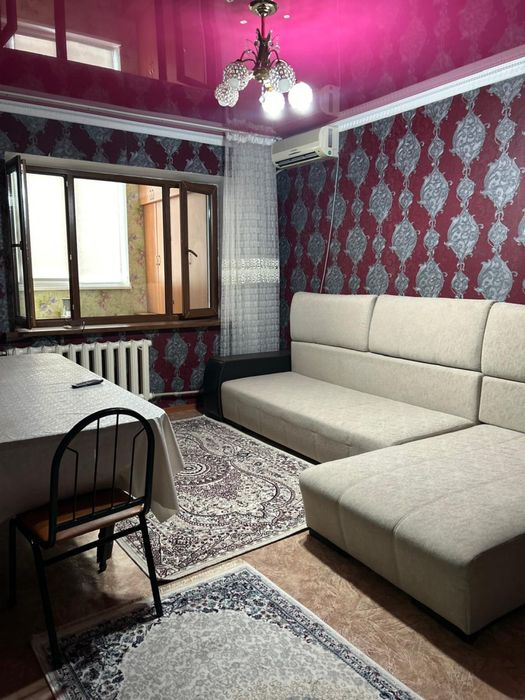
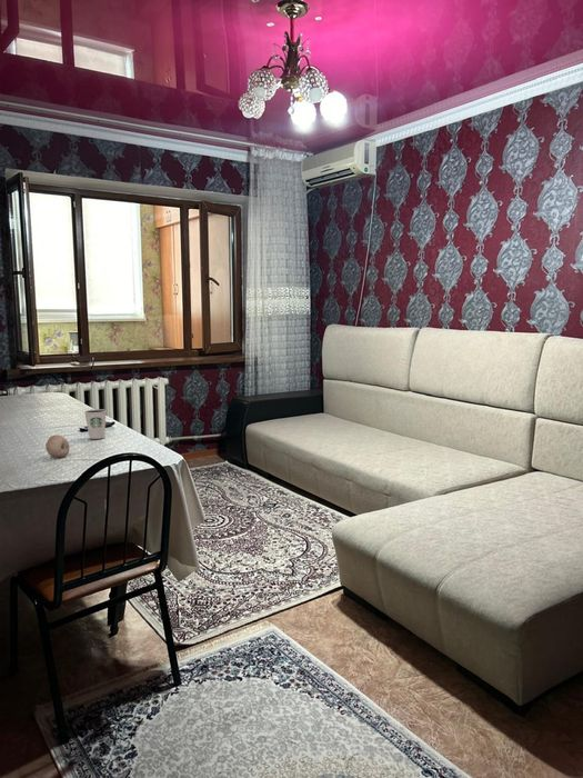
+ dixie cup (96, 423)
+ fruit (57, 445)
